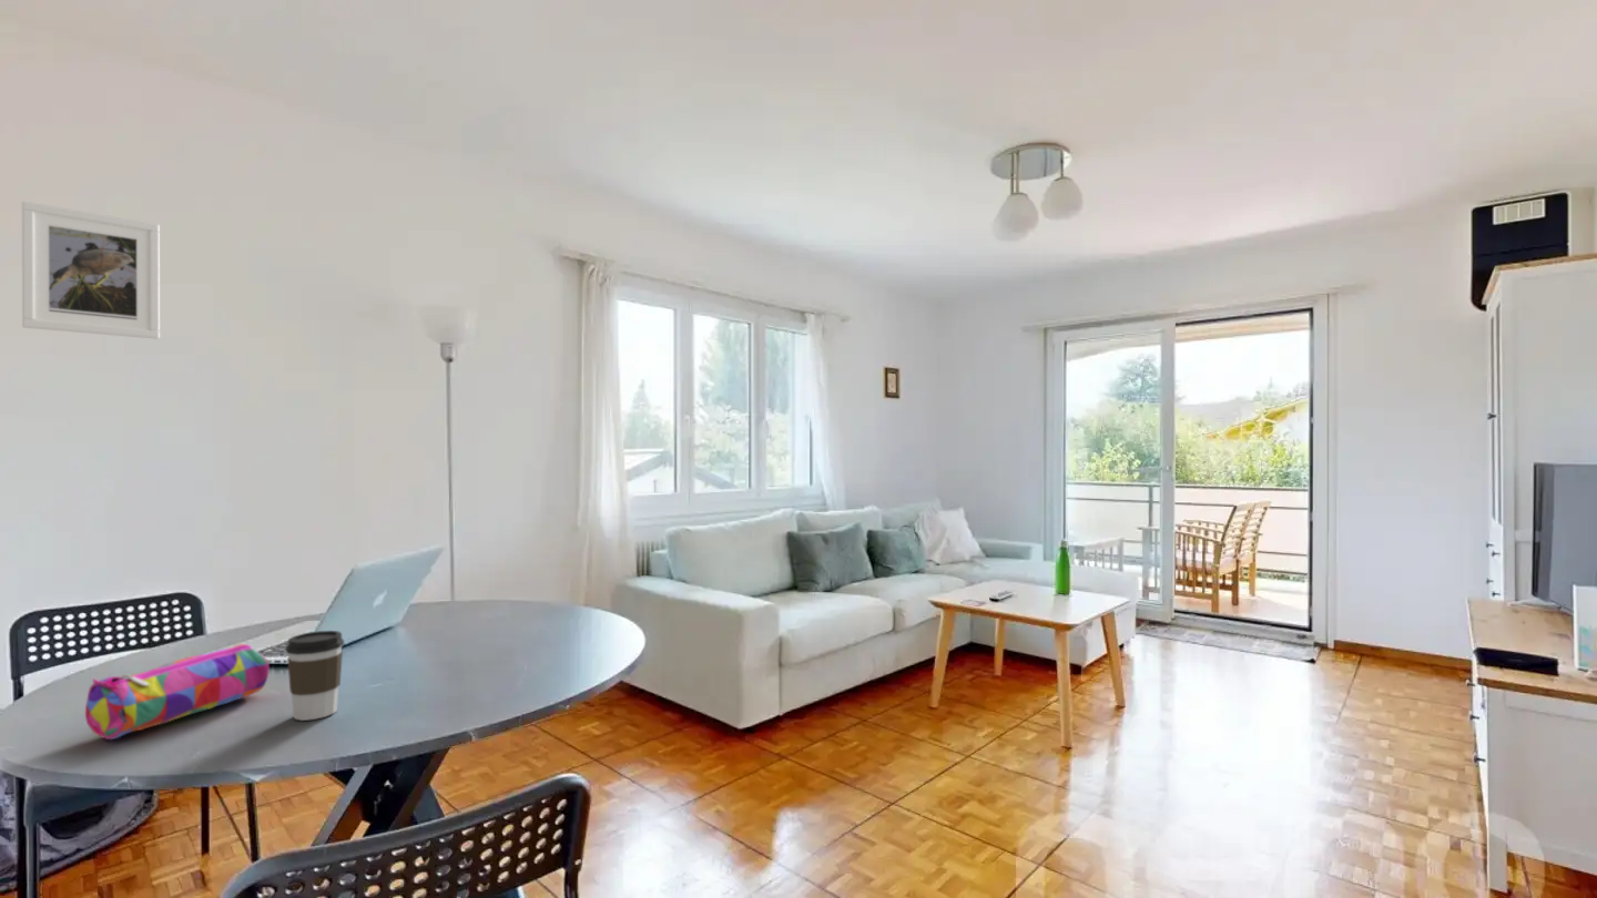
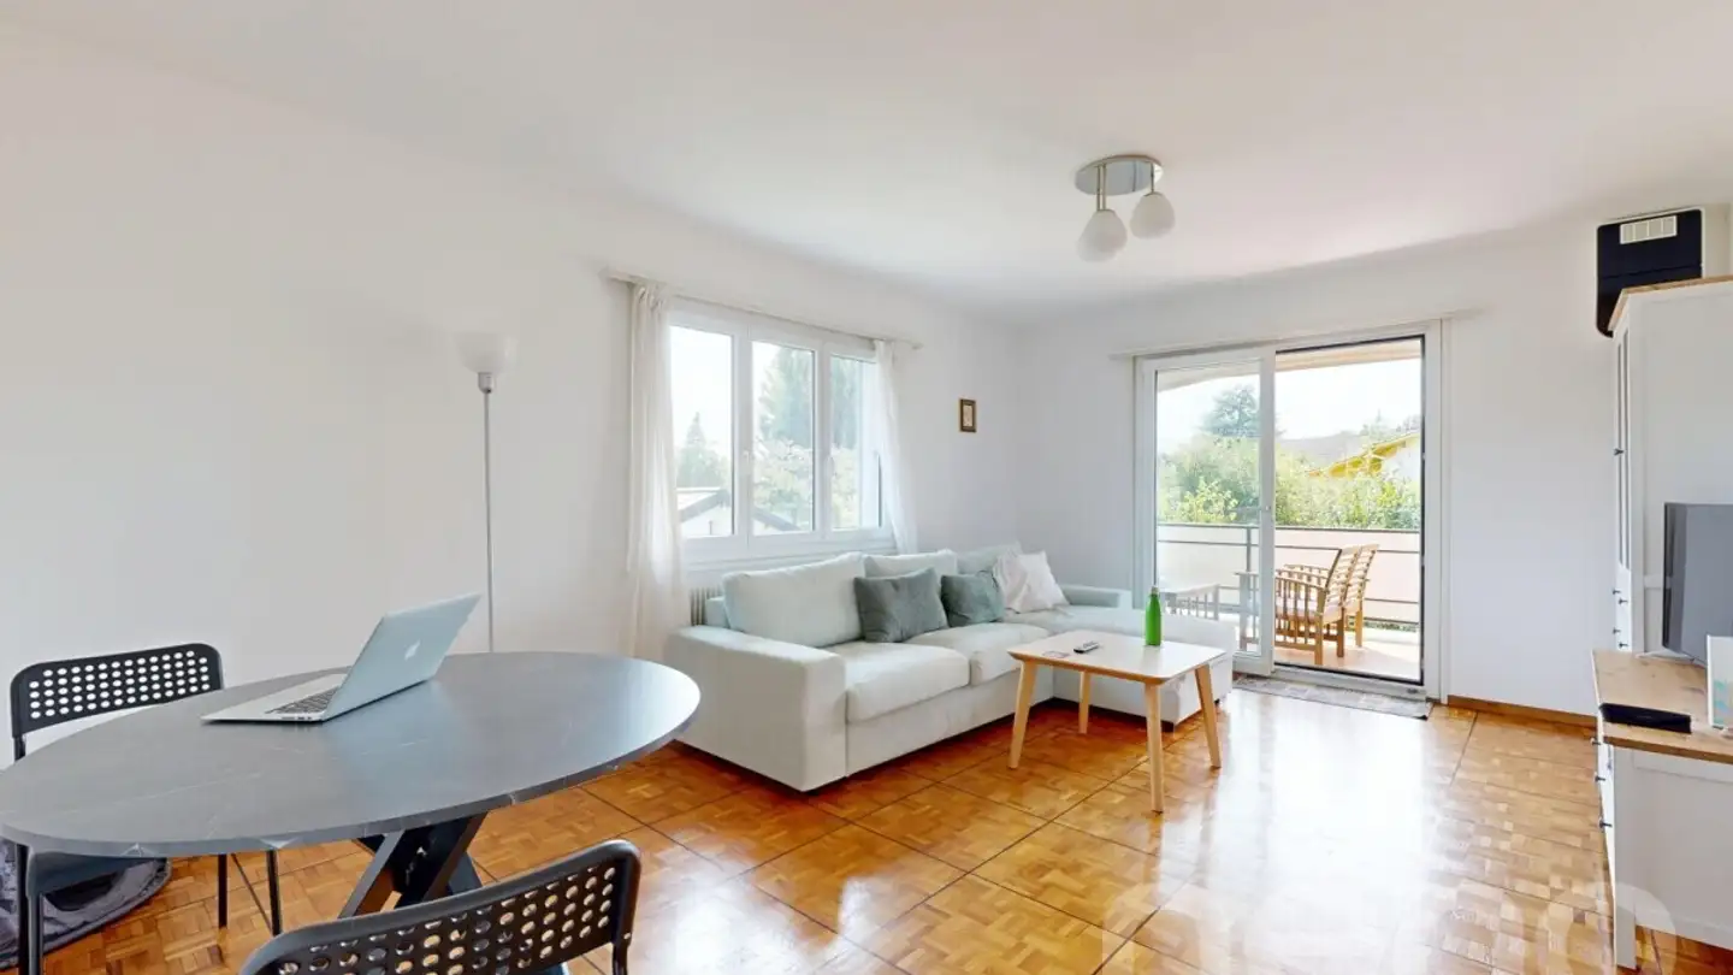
- coffee cup (315, 674)
- pencil case (182, 686)
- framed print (93, 273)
